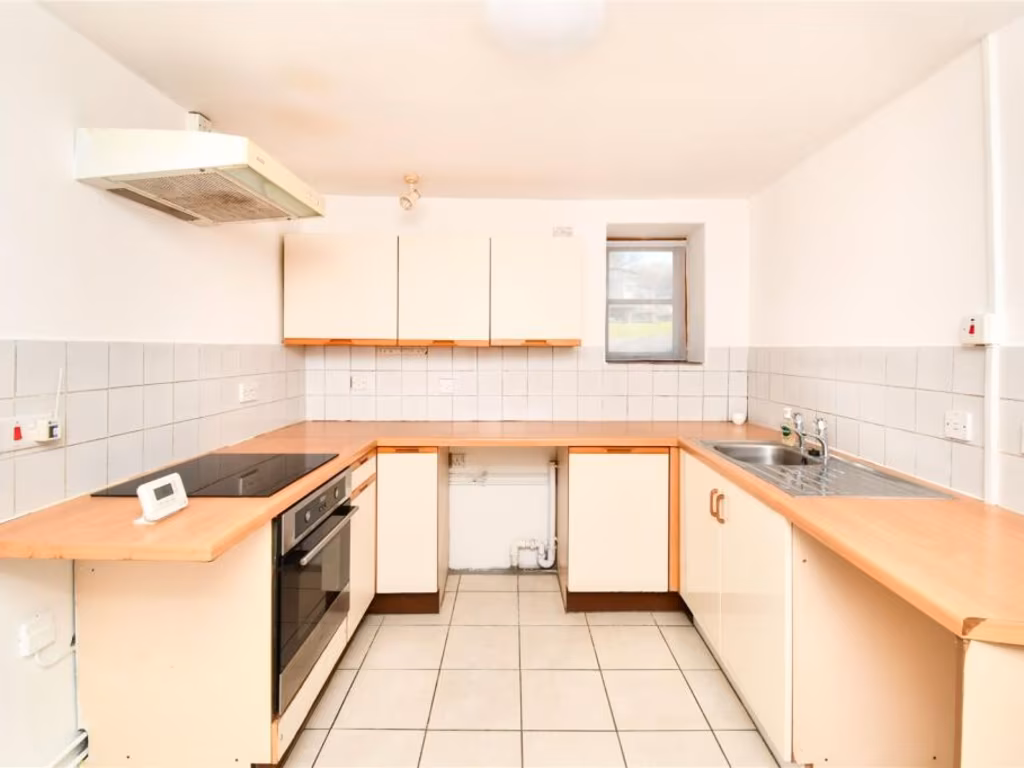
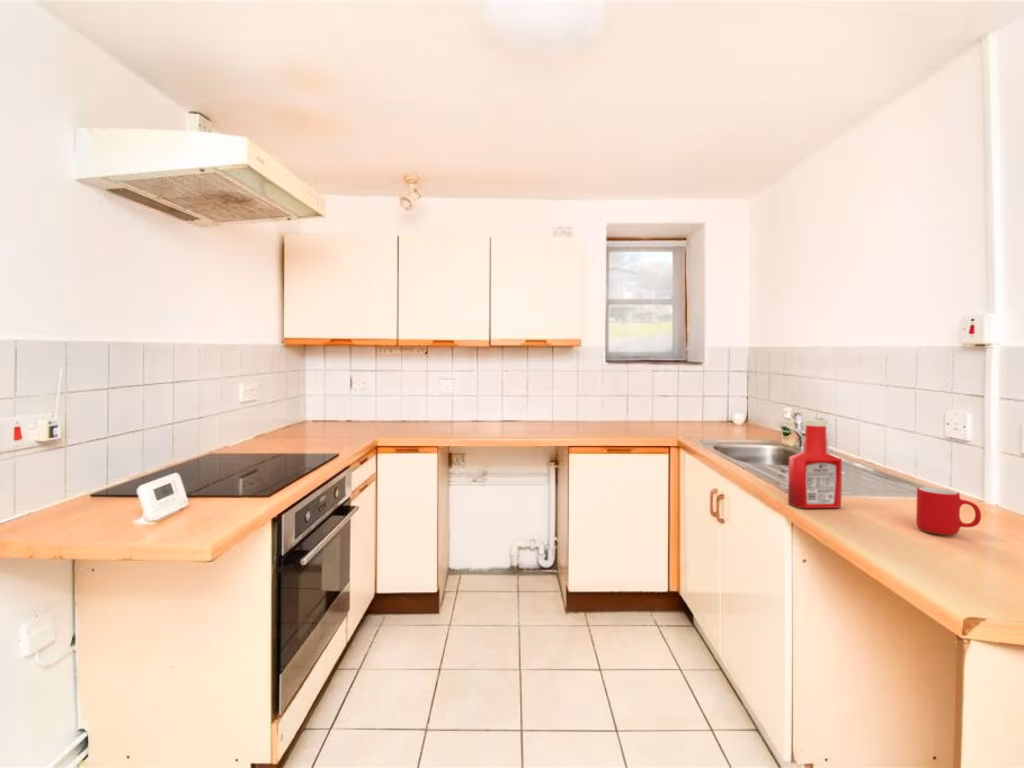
+ cup (947, 512)
+ soap bottle (815, 462)
